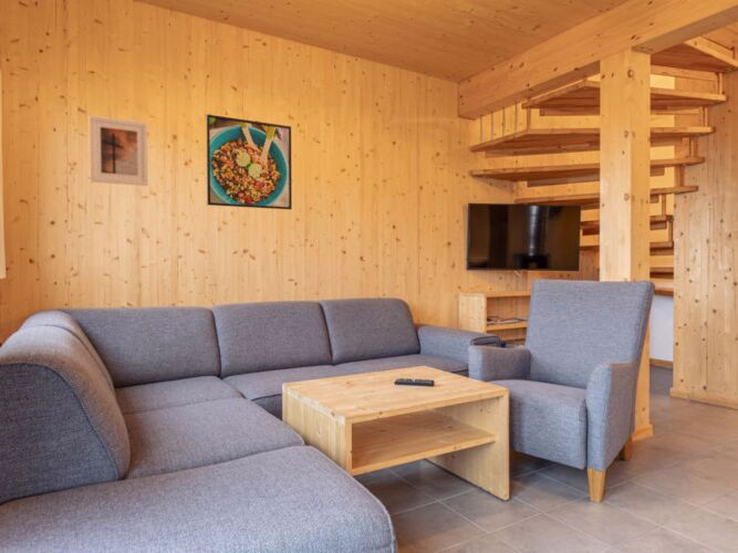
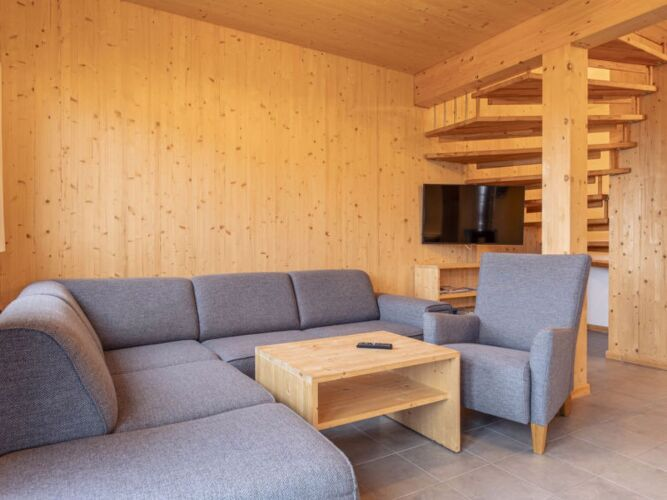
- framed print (118, 152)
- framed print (250, 164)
